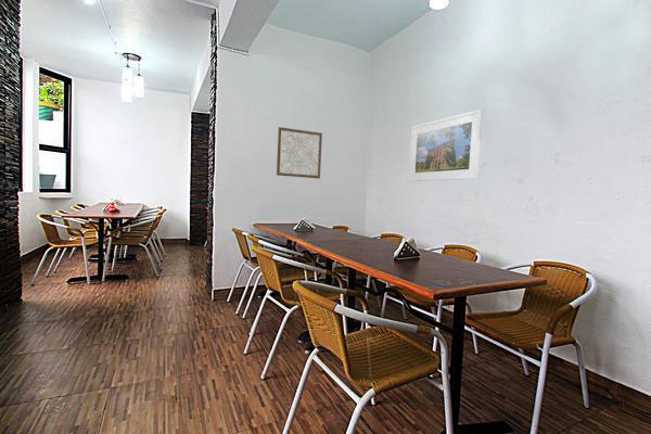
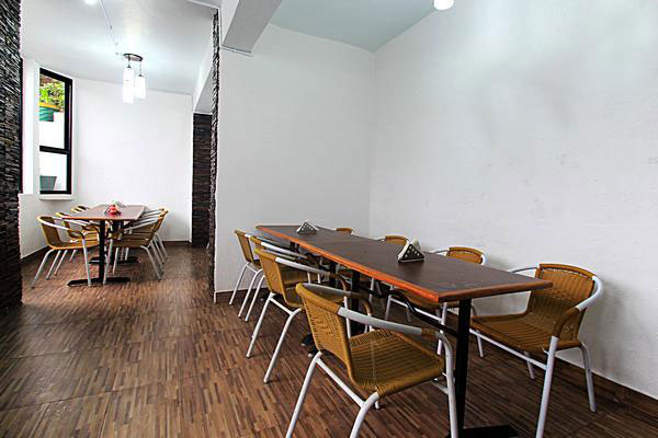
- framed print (441, 150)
- wall art (297, 153)
